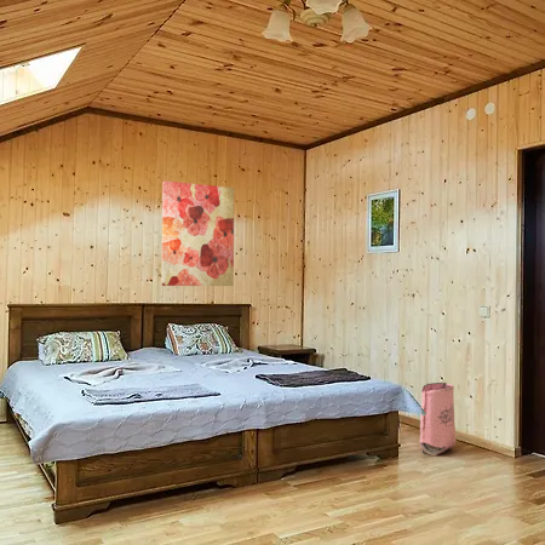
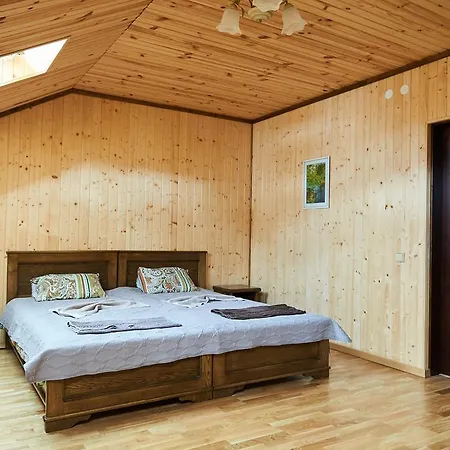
- bag (437, 418)
- wall art (199, 235)
